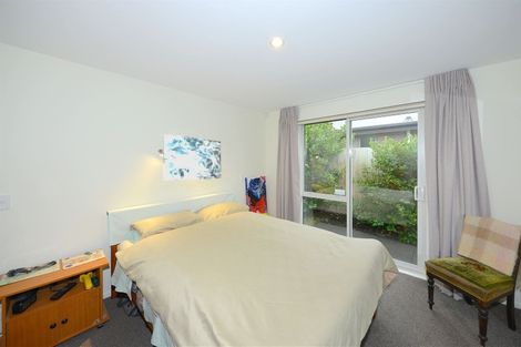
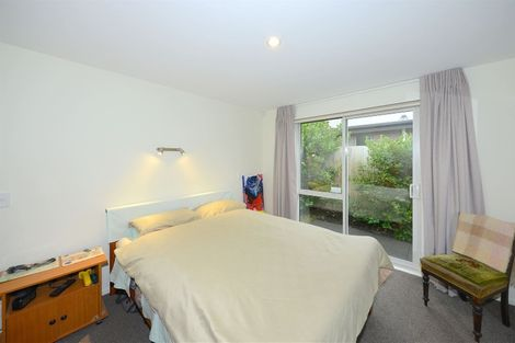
- wall art (195, 159)
